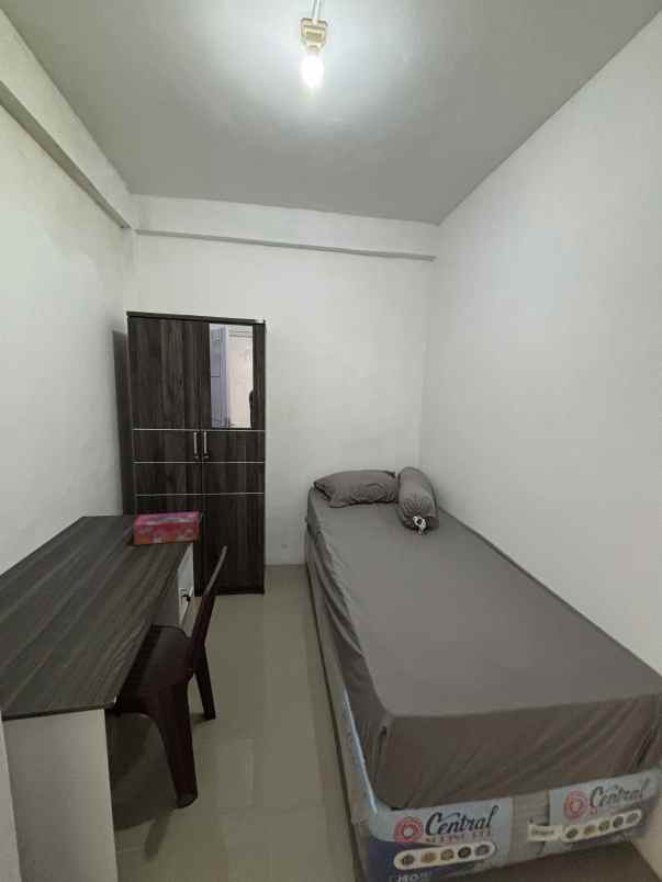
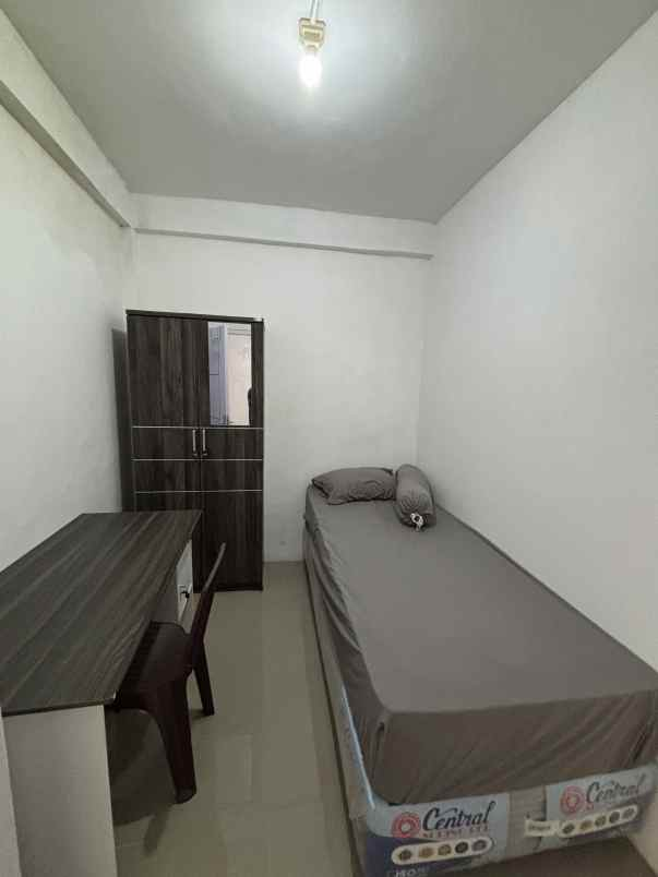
- tissue box (168, 527)
